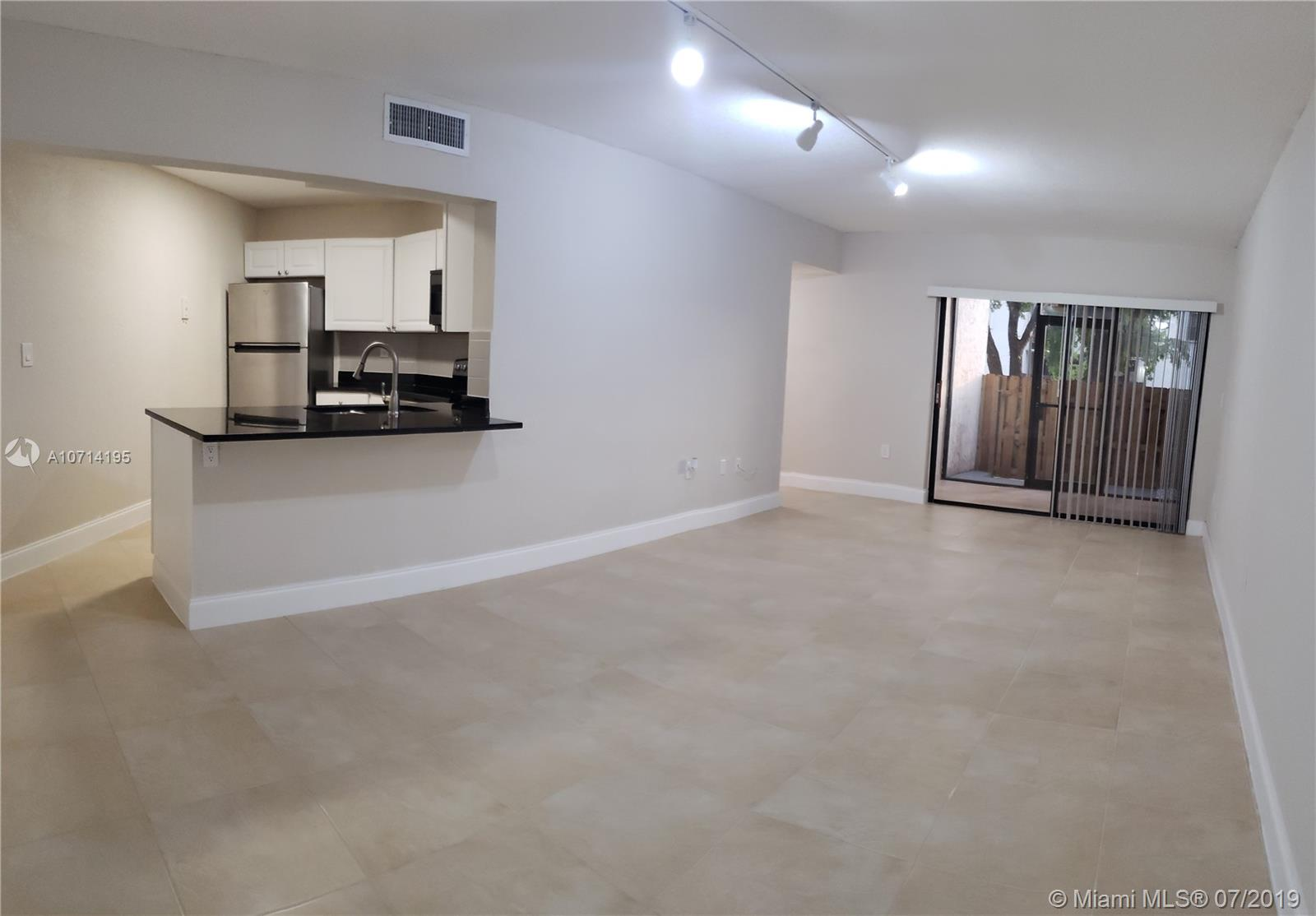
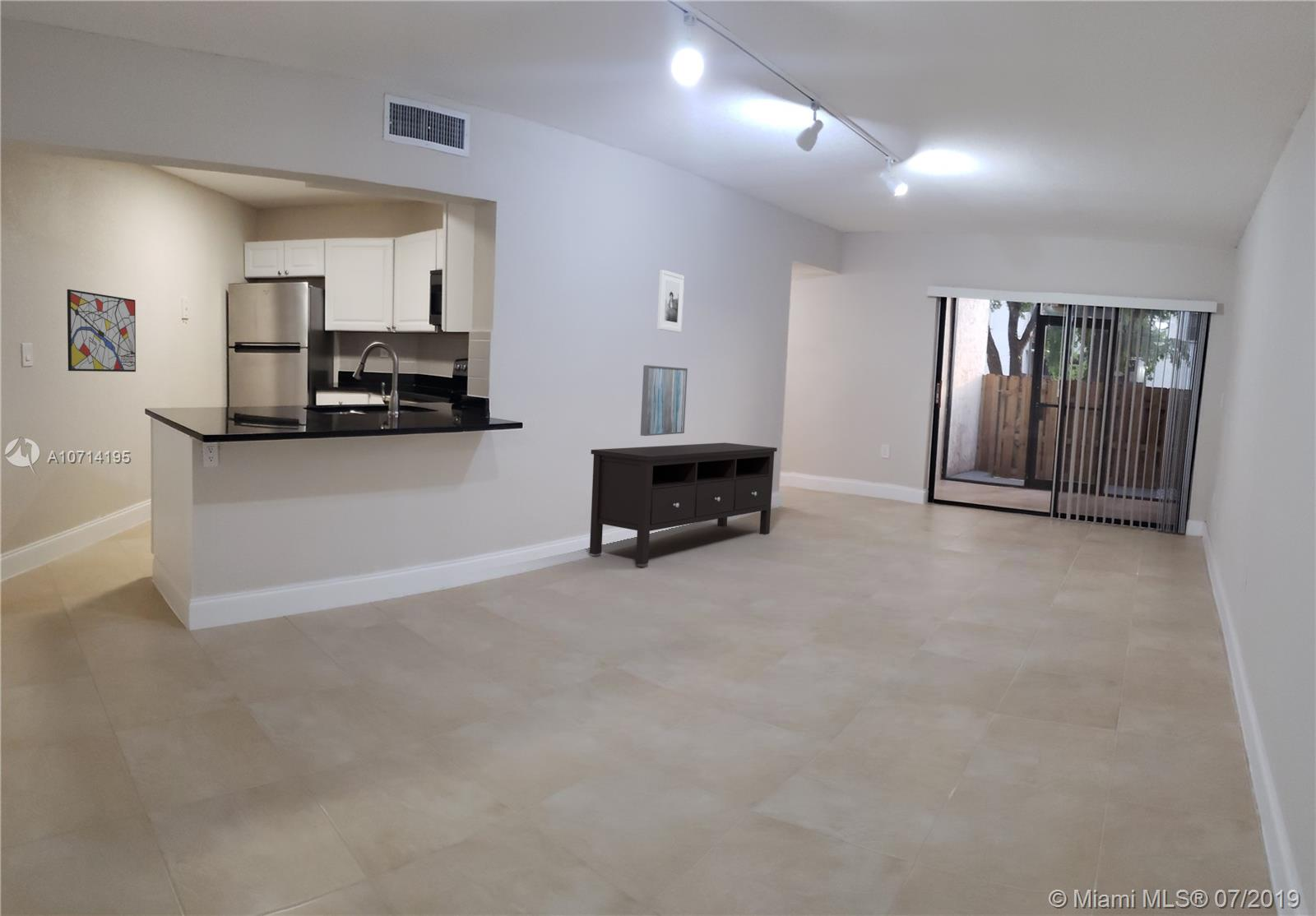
+ media console (690, 497)
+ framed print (670, 302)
+ wall art (665, 400)
+ wall art (104, 333)
